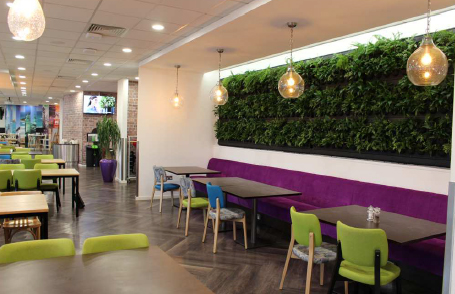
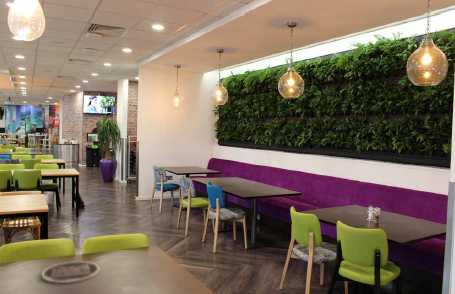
+ plate (71, 271)
